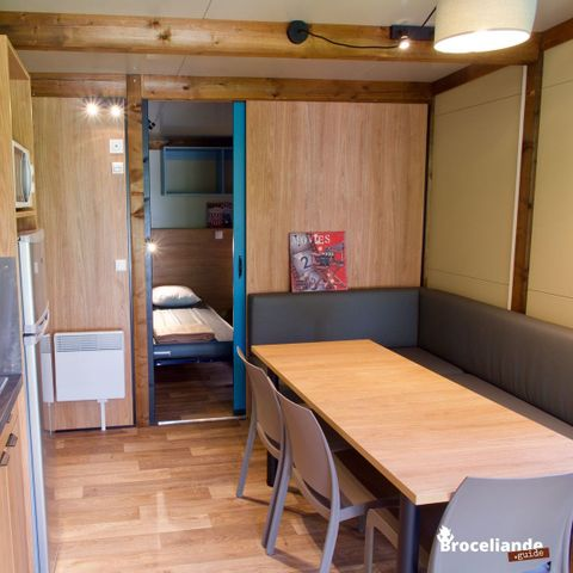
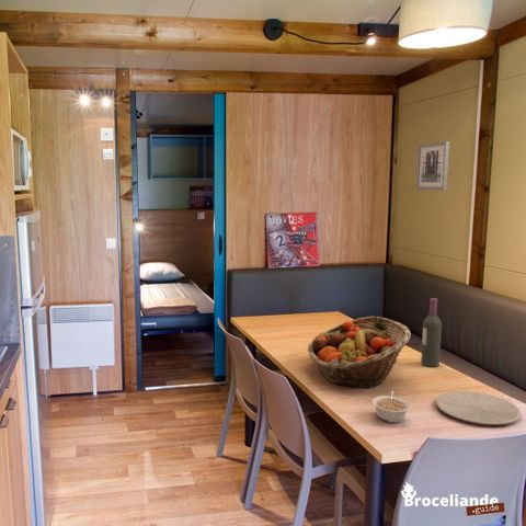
+ fruit basket (357, 348)
+ wall art (432, 167)
+ plate (477, 408)
+ legume (389, 408)
+ wine bottle (432, 331)
